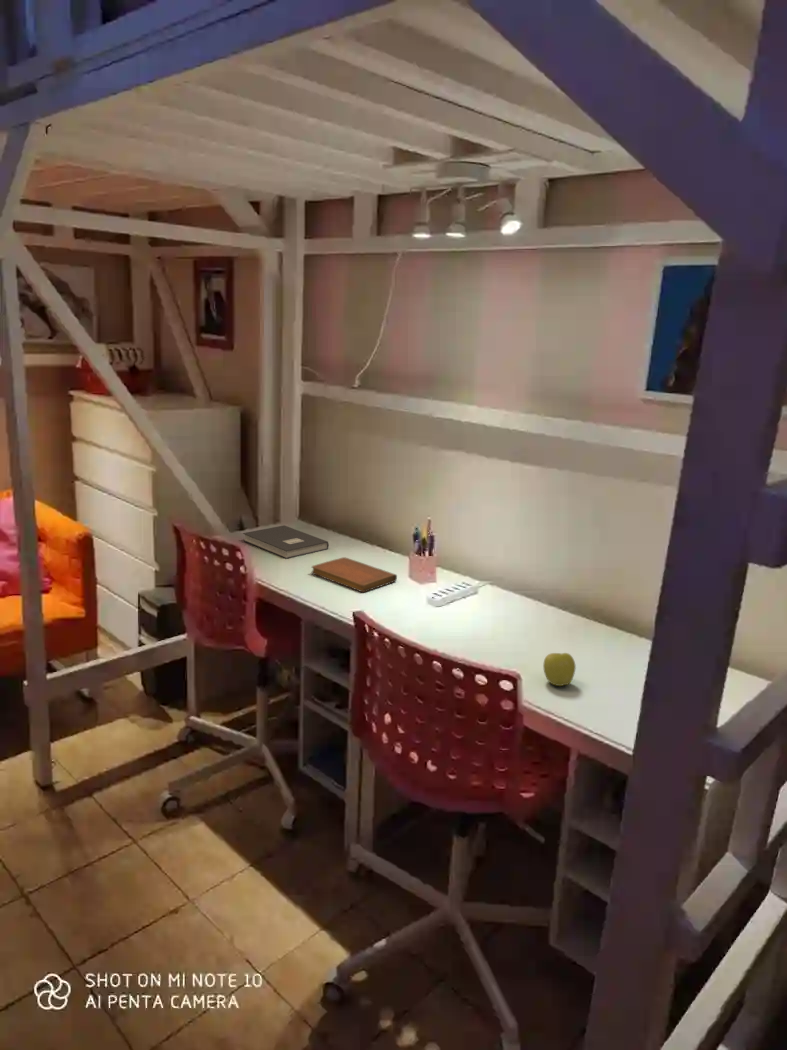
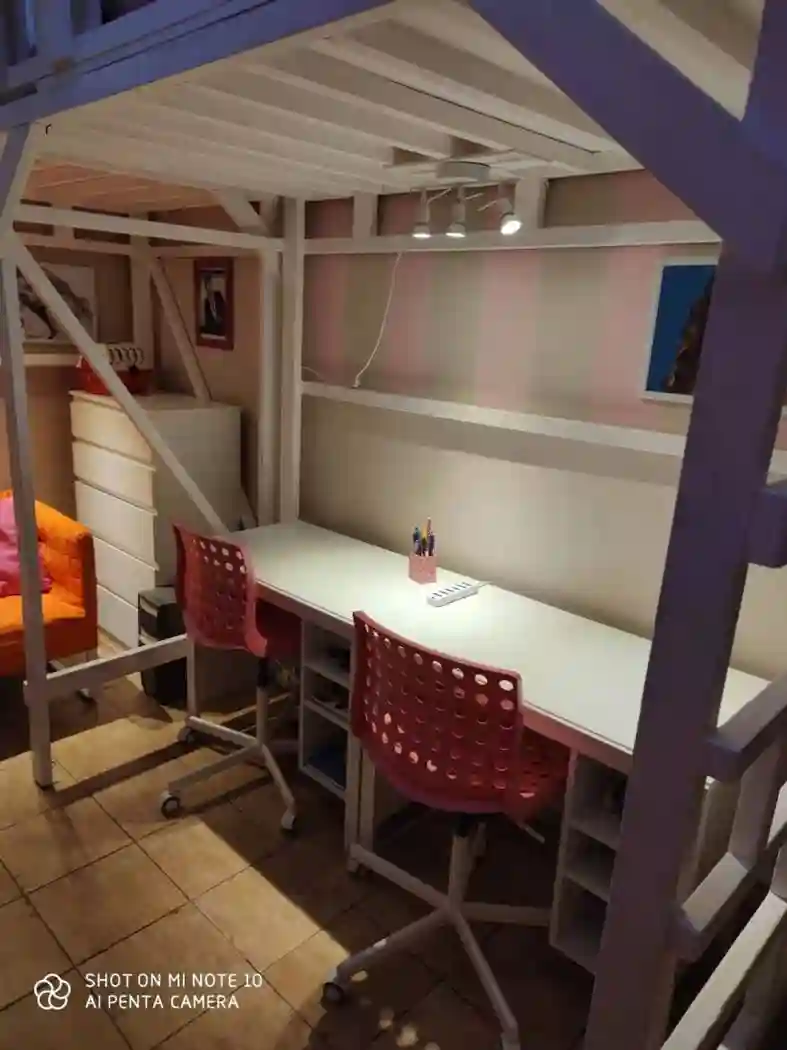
- notebook (353, 573)
- apple (559, 668)
- book (285, 541)
